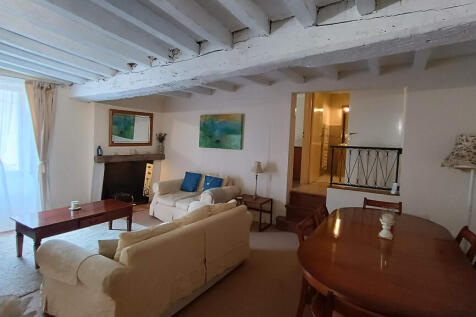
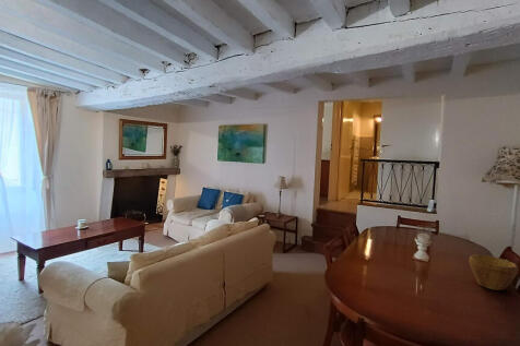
+ bowl (492, 273)
